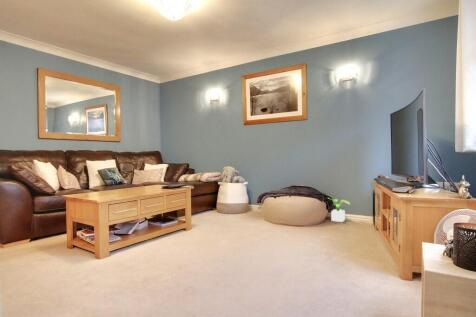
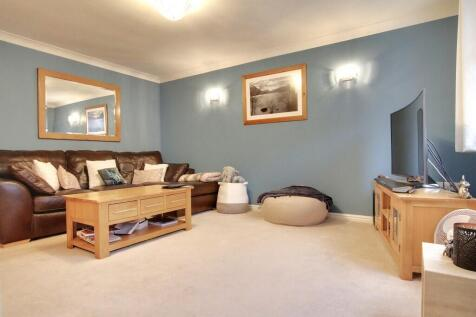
- potted plant (336, 209)
